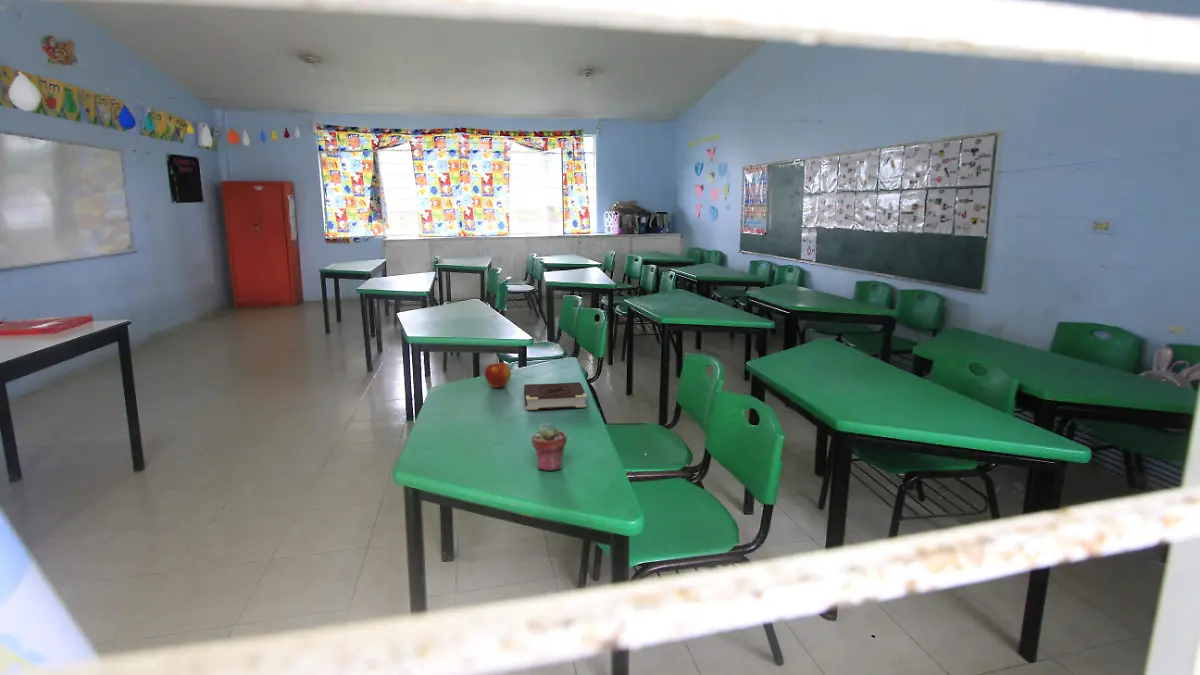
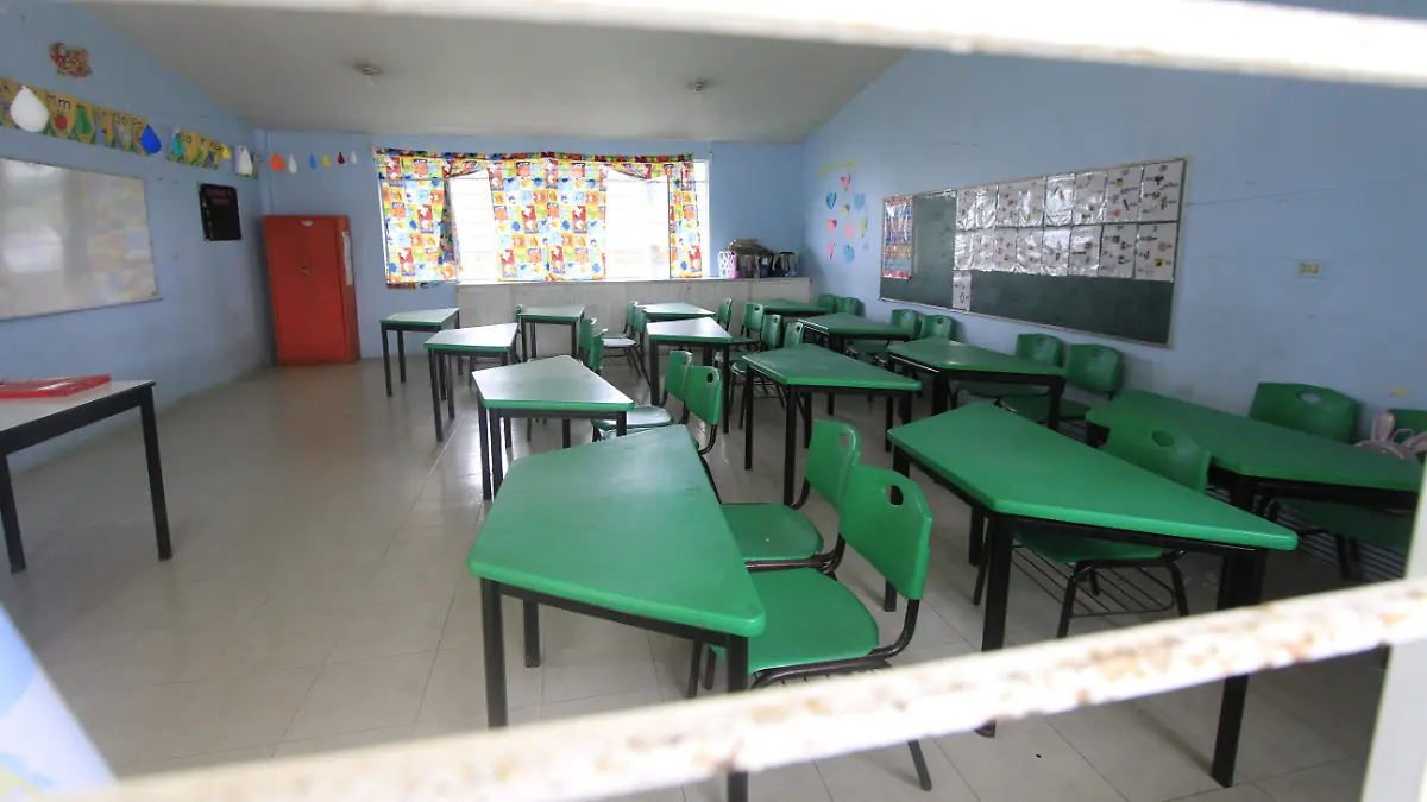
- apple (498, 372)
- potted succulent (549, 444)
- book (554, 394)
